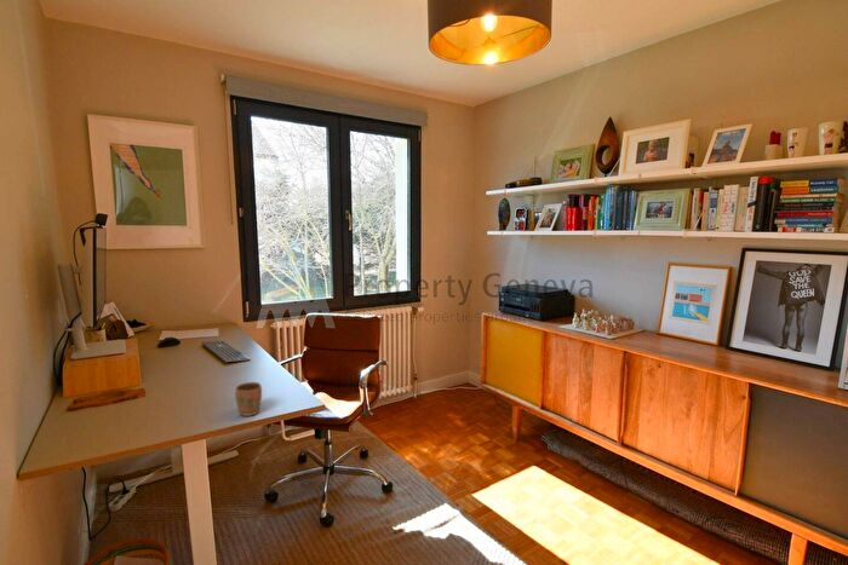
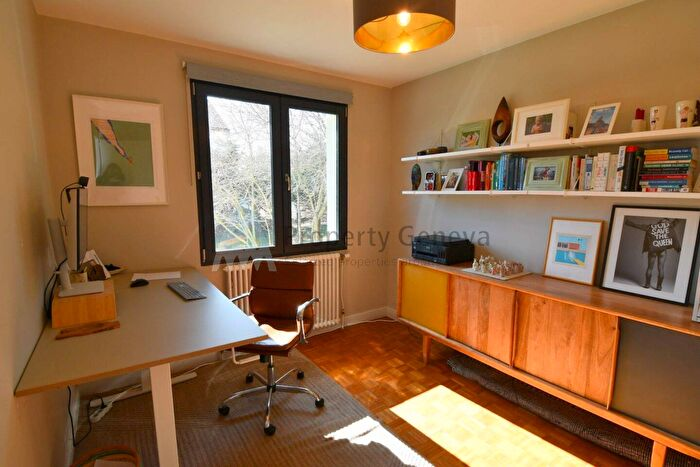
- mug (251, 398)
